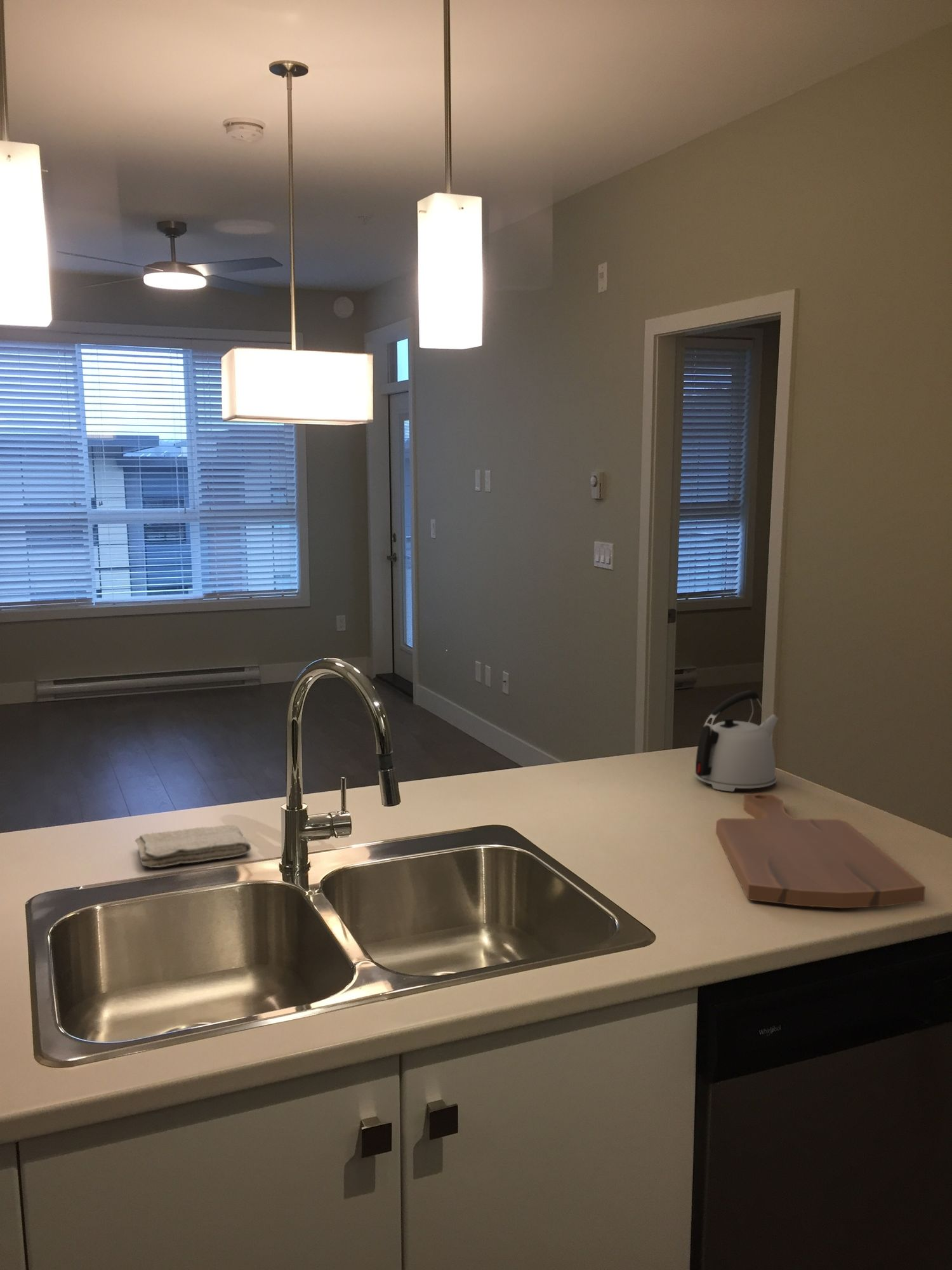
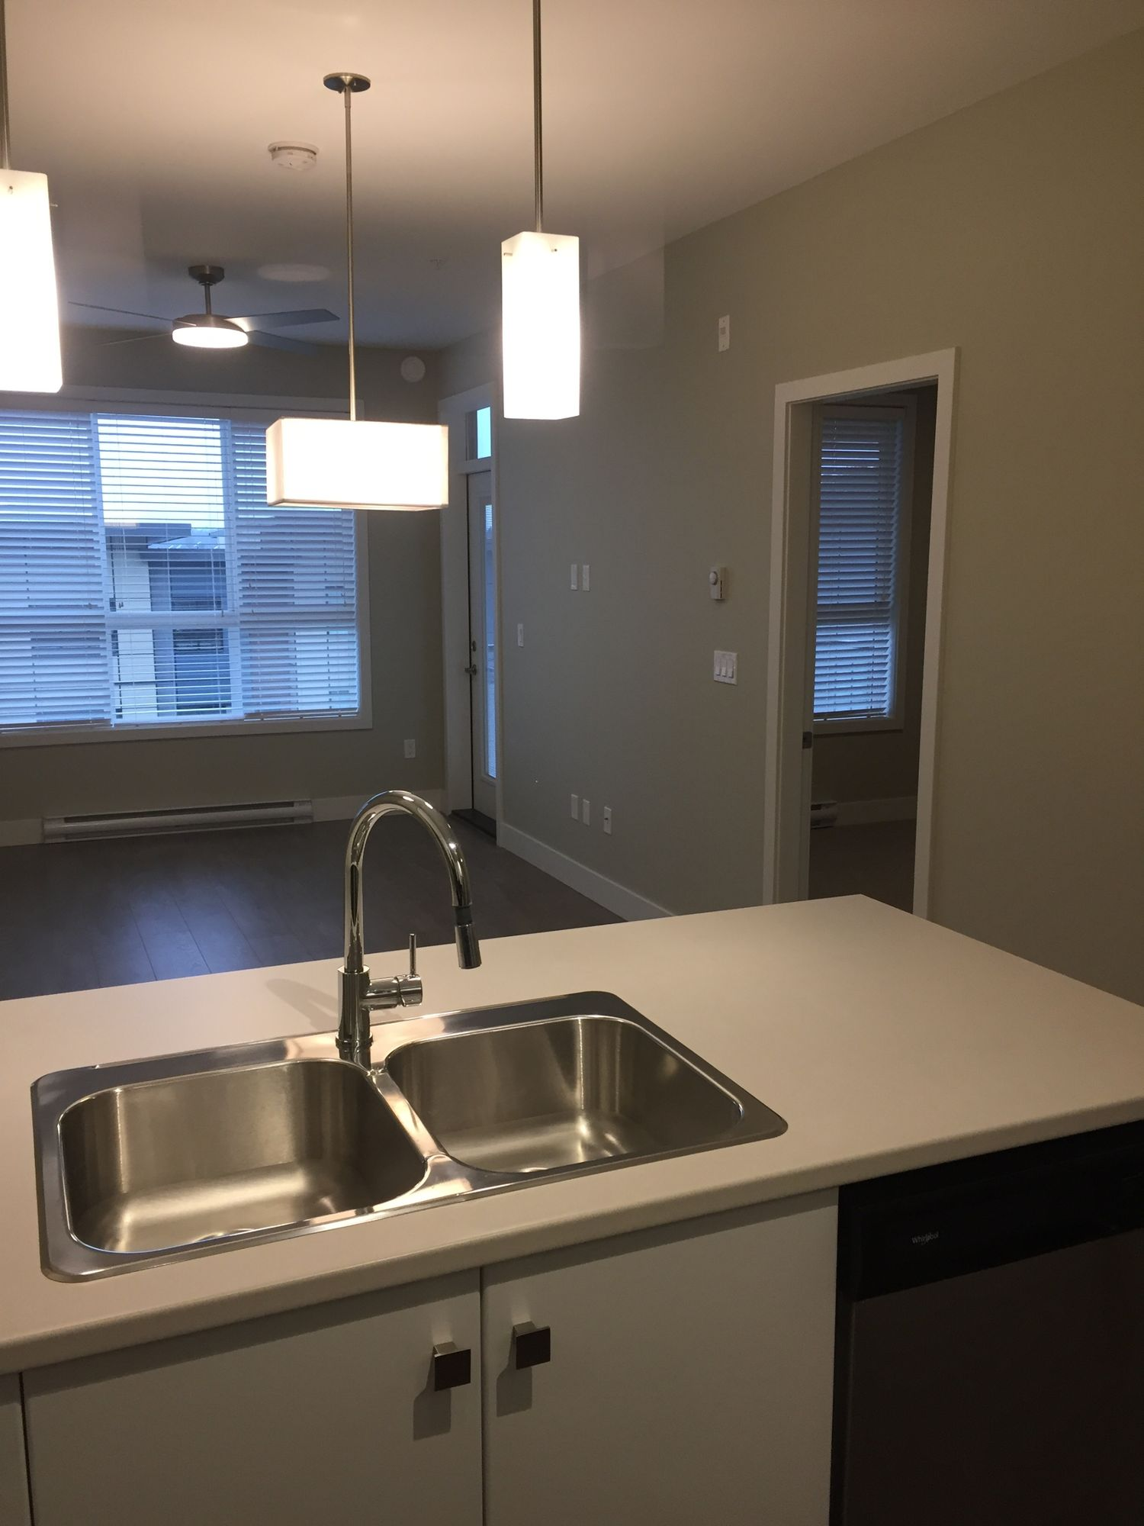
- washcloth (192, 843)
- kettle (739, 736)
- cutting board (801, 851)
